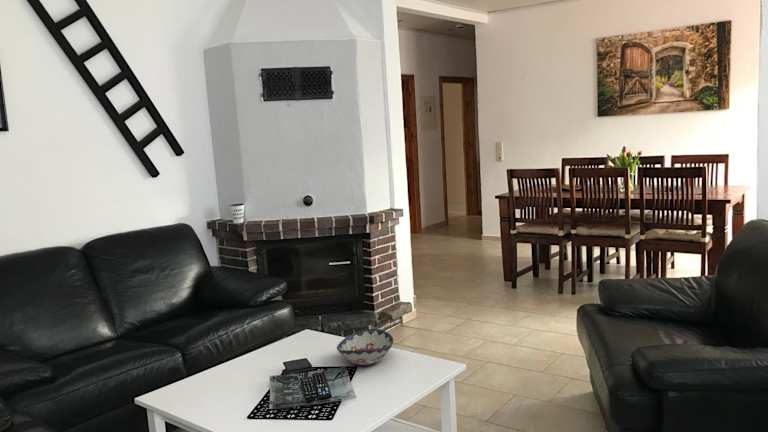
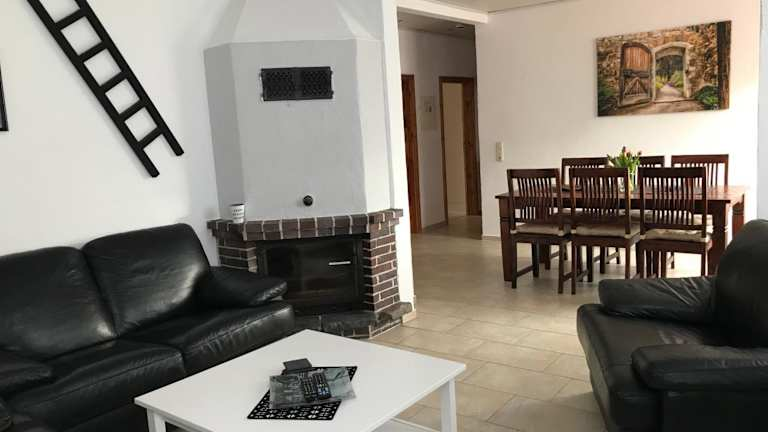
- decorative bowl (365, 350)
